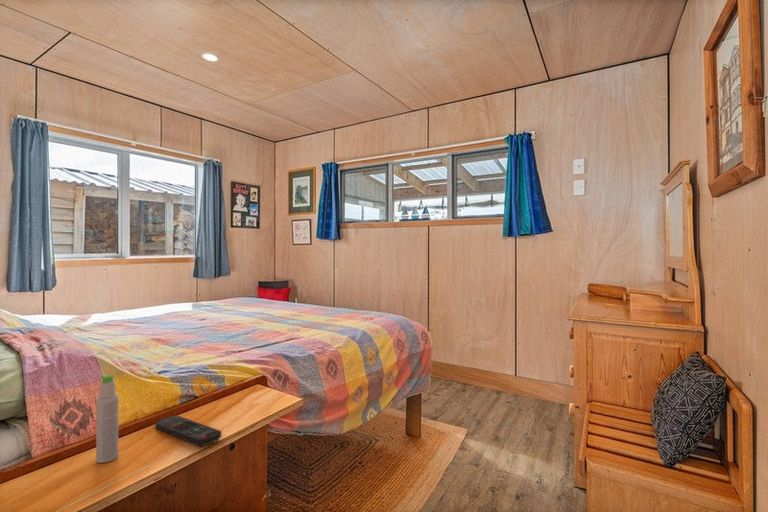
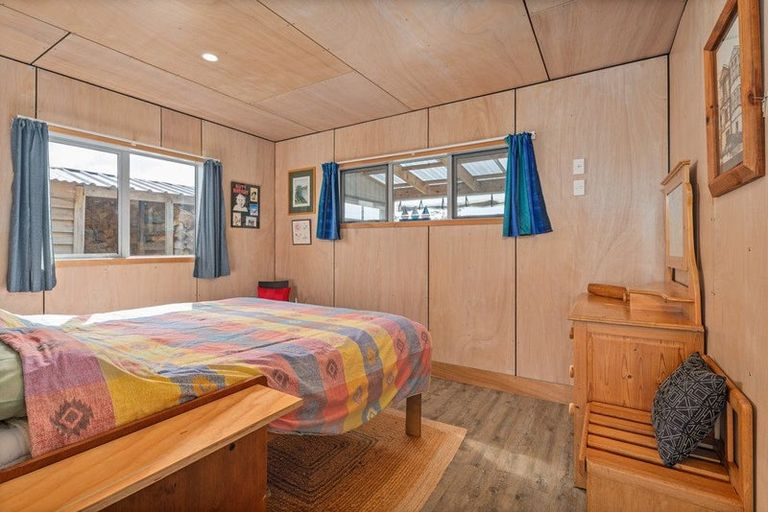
- remote control (187, 429)
- bottle (107, 417)
